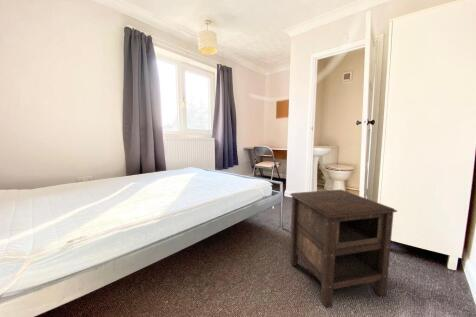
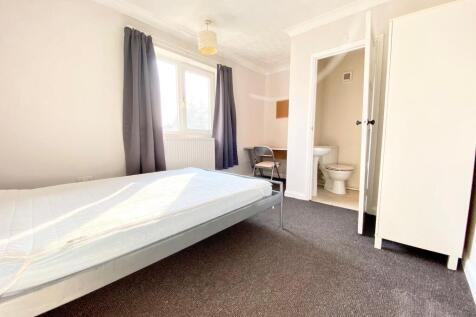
- nightstand (334, 239)
